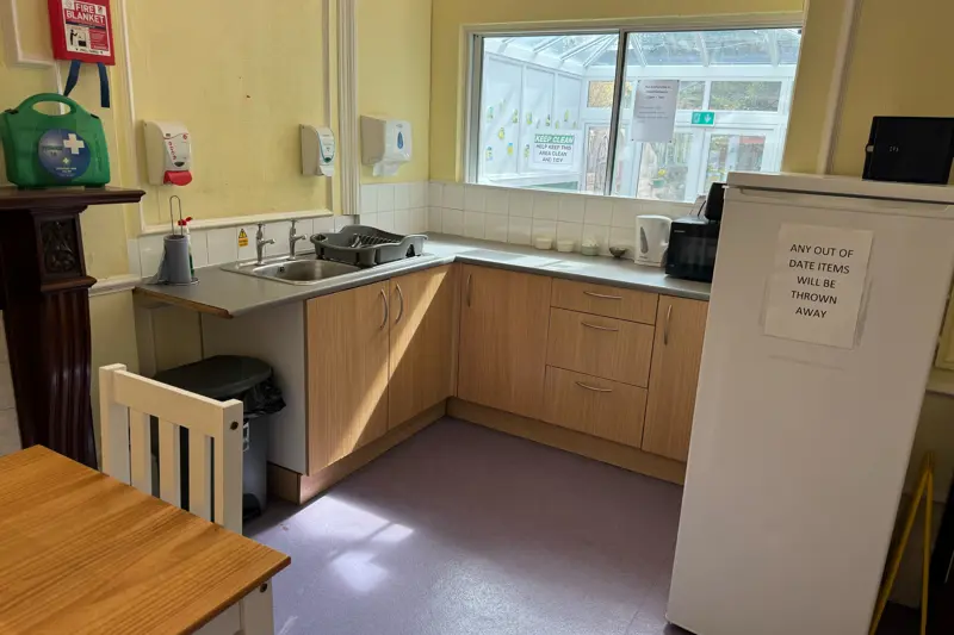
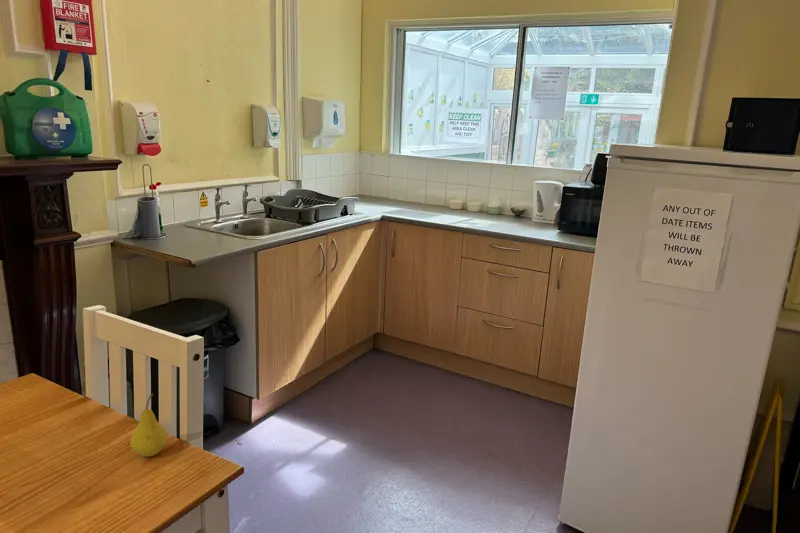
+ fruit (147, 426)
